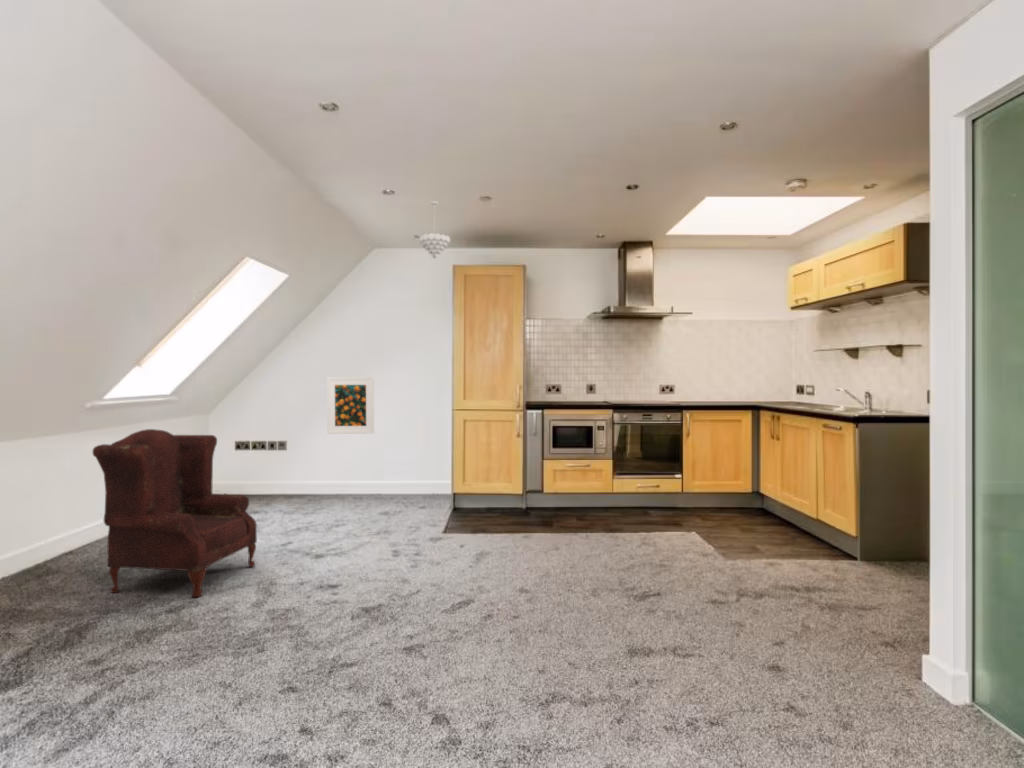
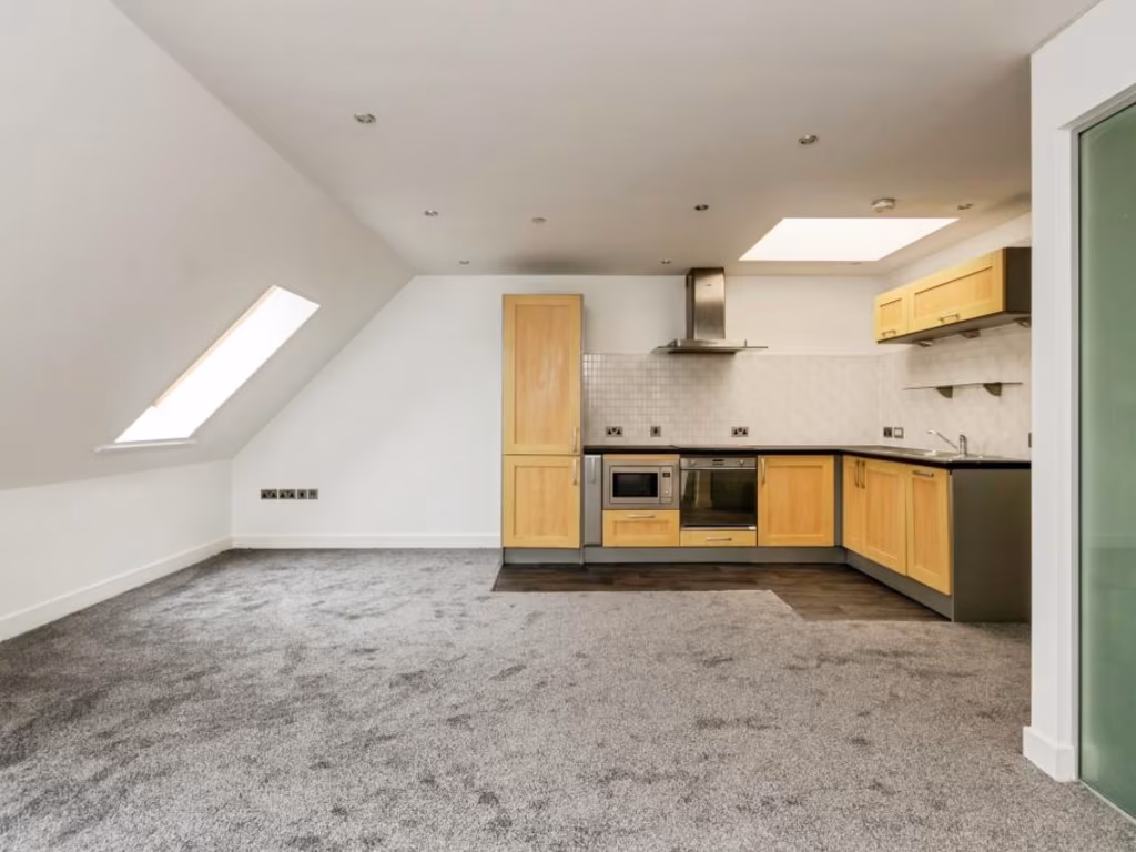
- armchair (184, 503)
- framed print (350, 405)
- pendant light (434, 230)
